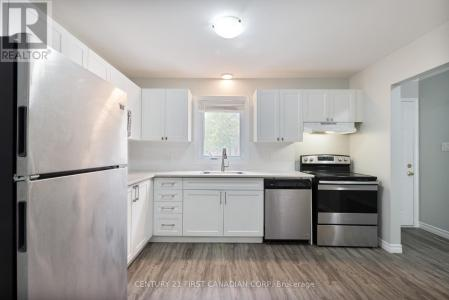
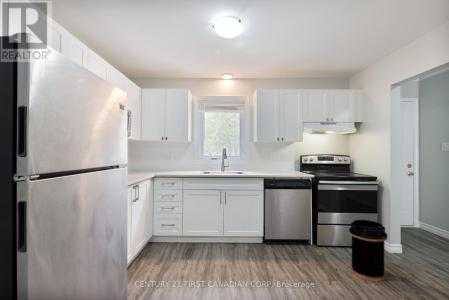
+ trash can (367, 248)
